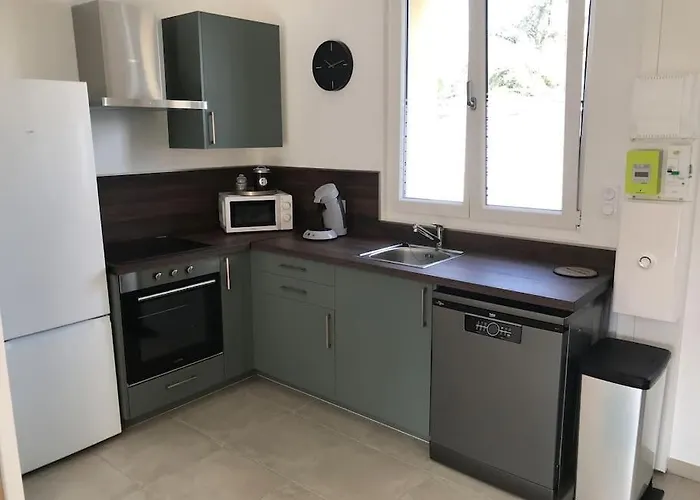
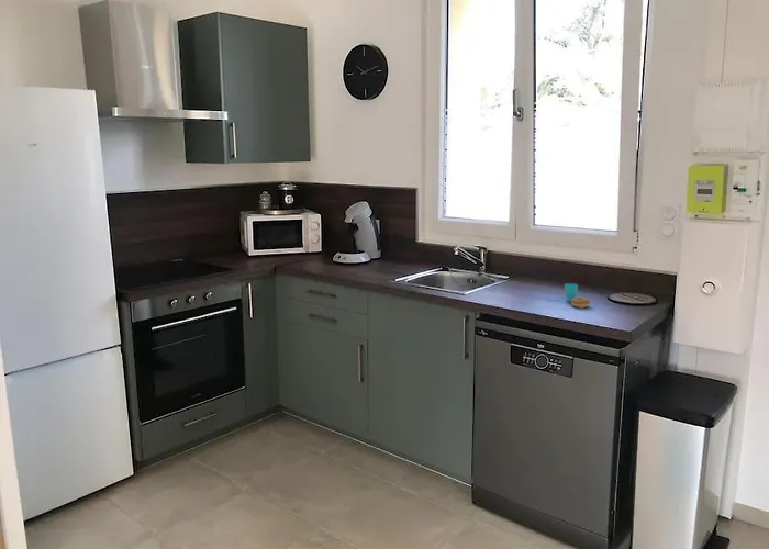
+ cup (576, 294)
